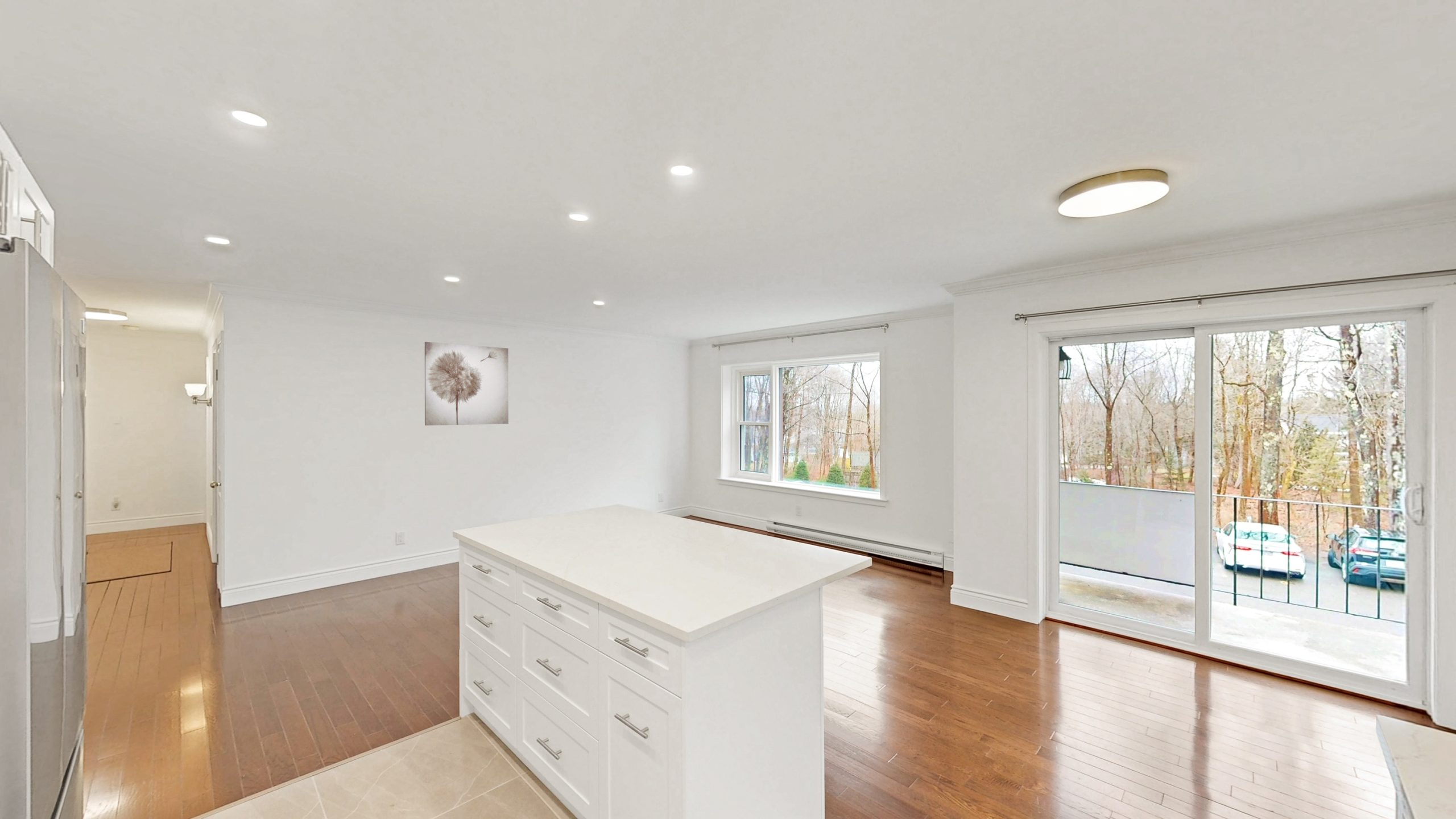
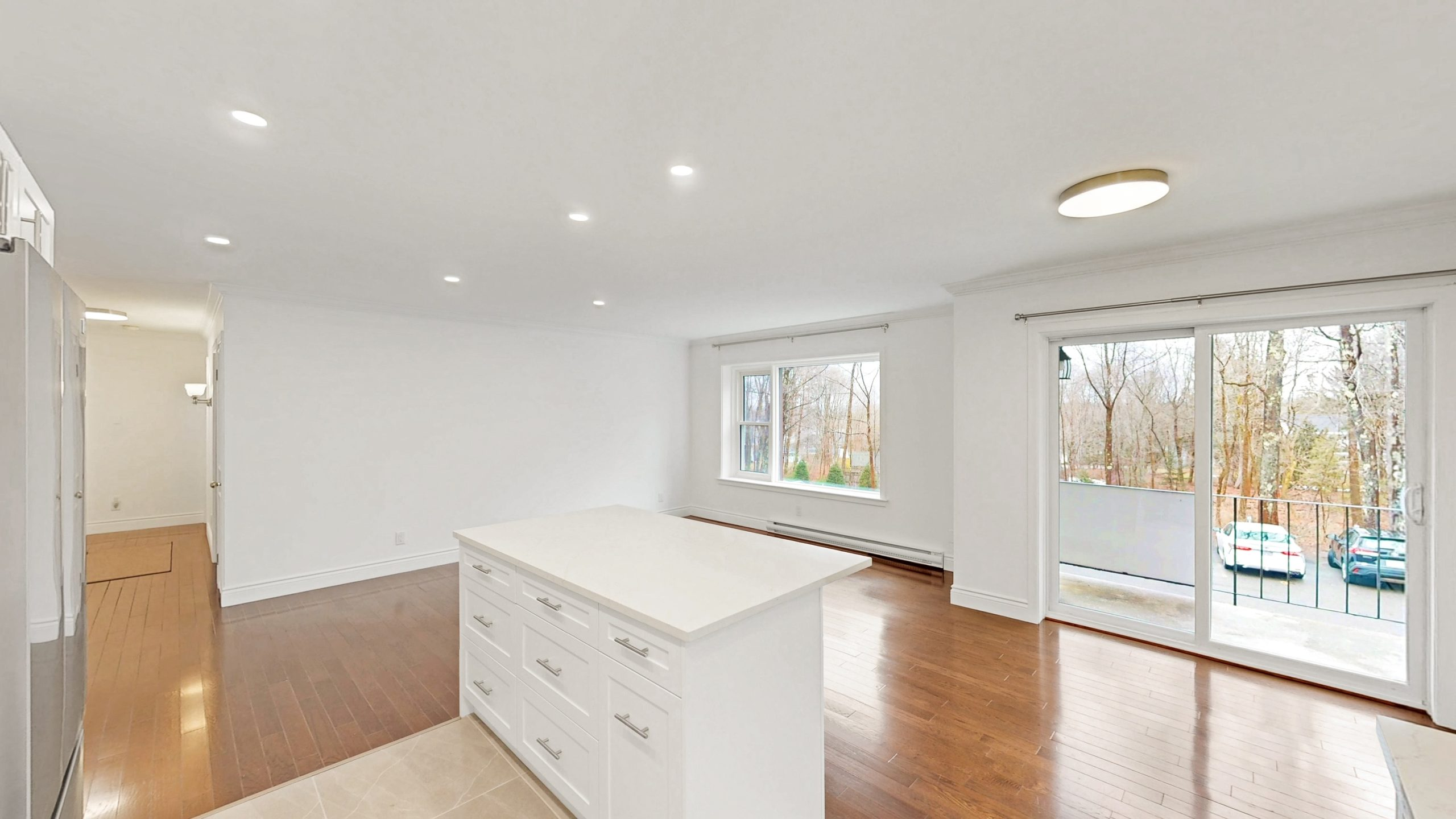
- wall art (468, 384)
